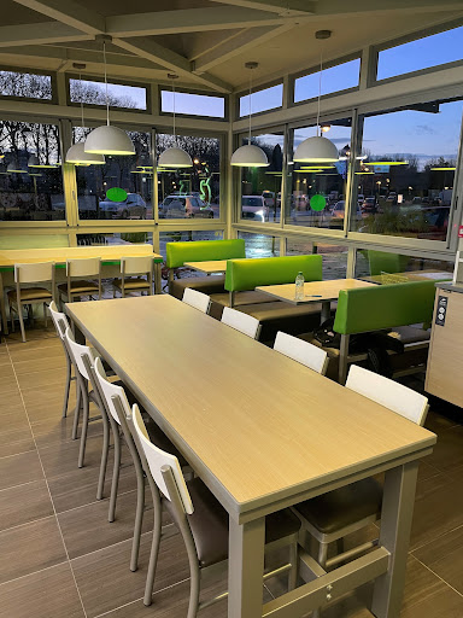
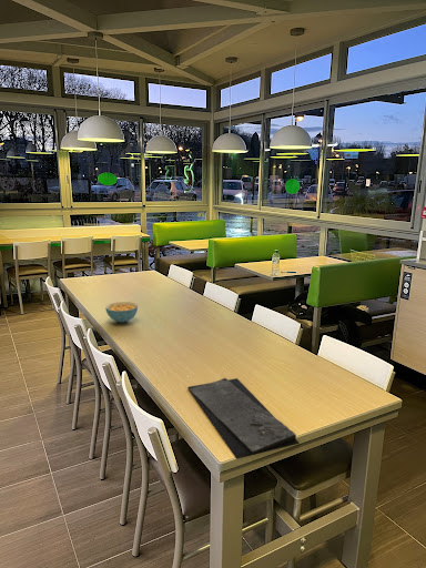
+ tray (236, 409)
+ cereal bowl (122, 313)
